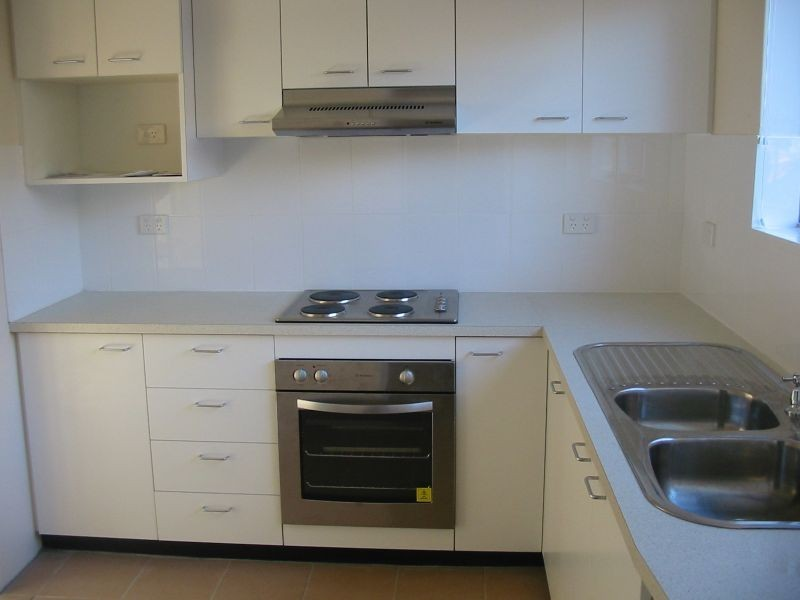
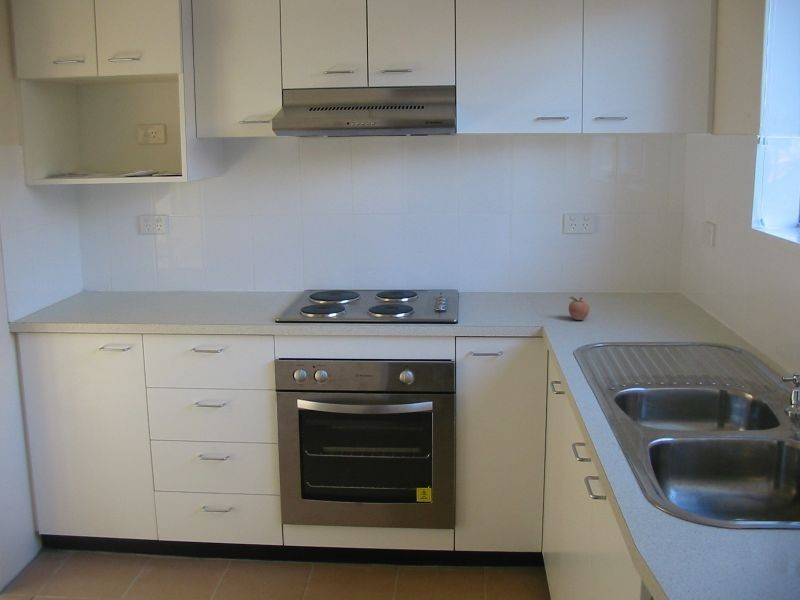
+ fruit (578, 307)
